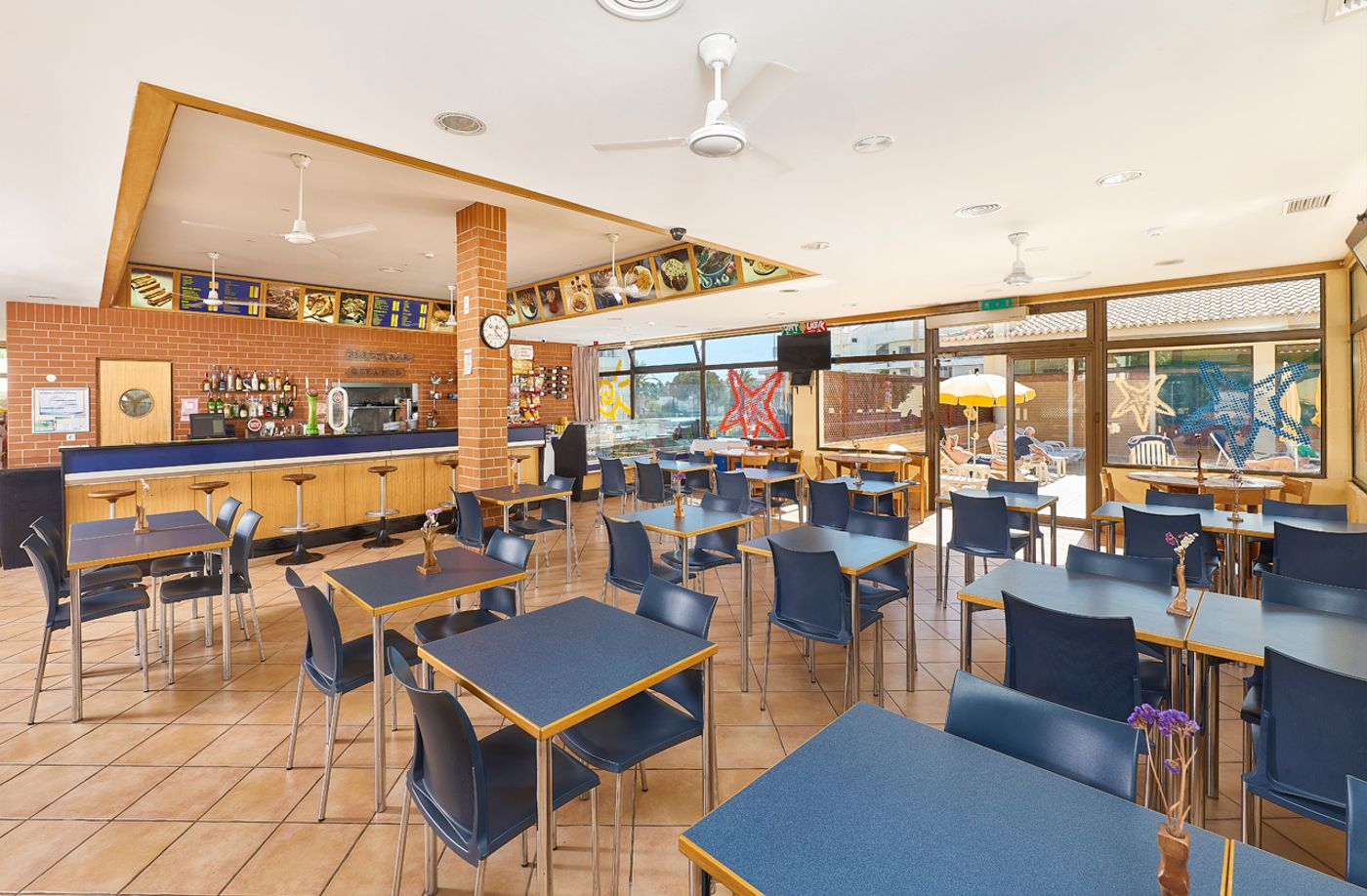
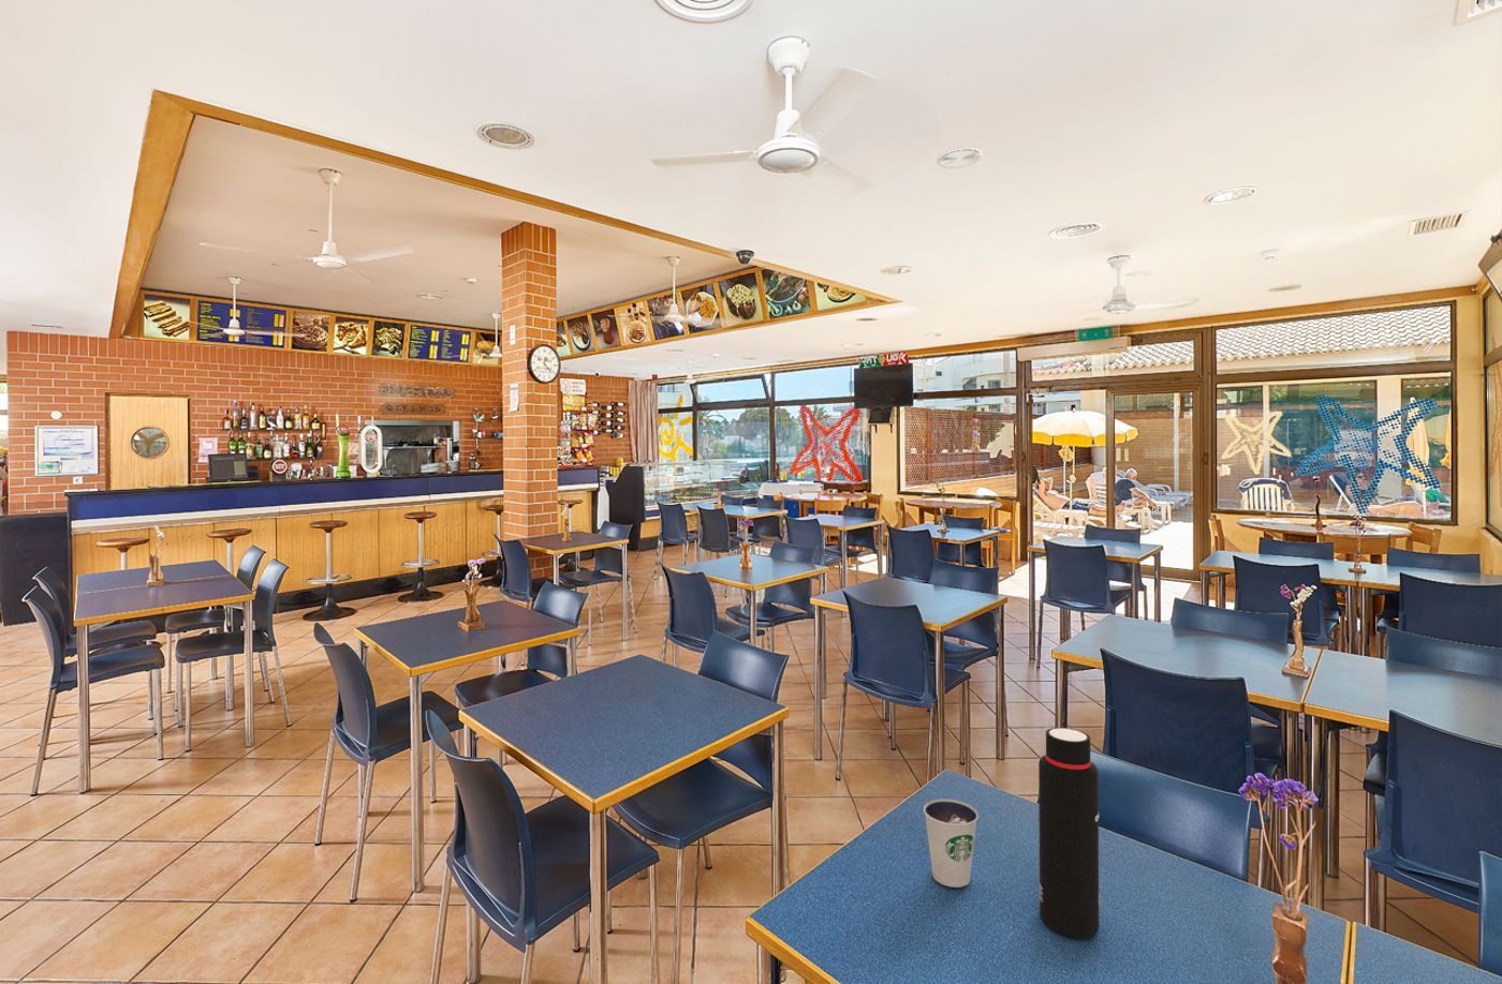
+ water bottle (1068, 826)
+ dixie cup (950, 843)
